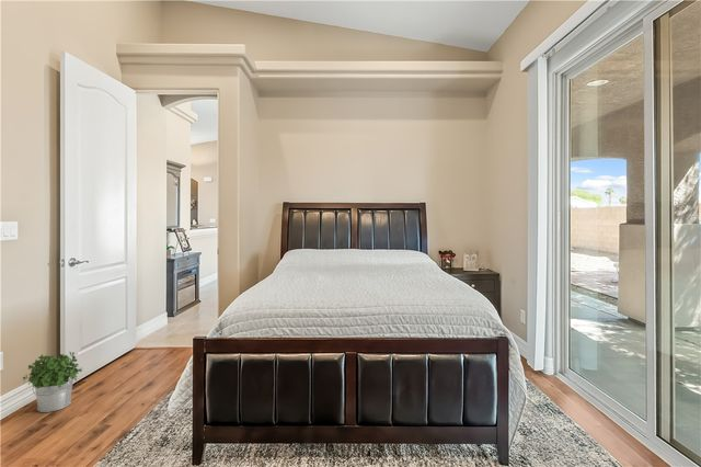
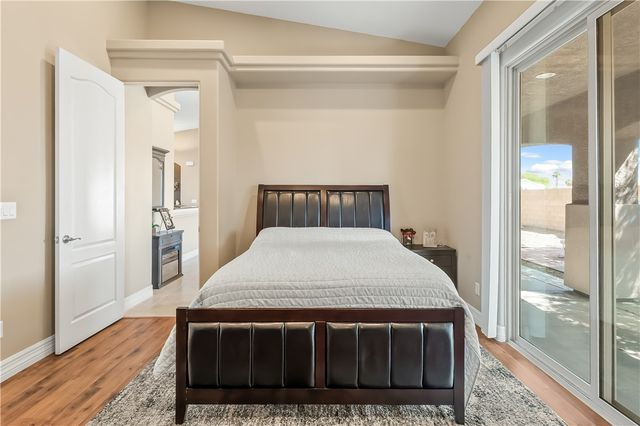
- potted plant (54, 380)
